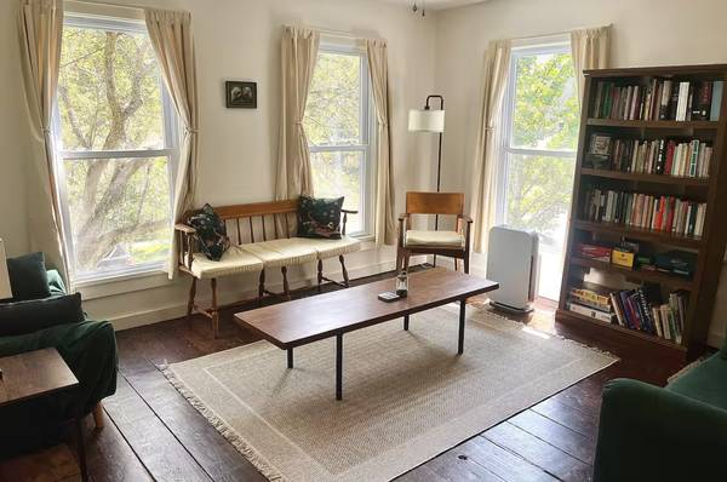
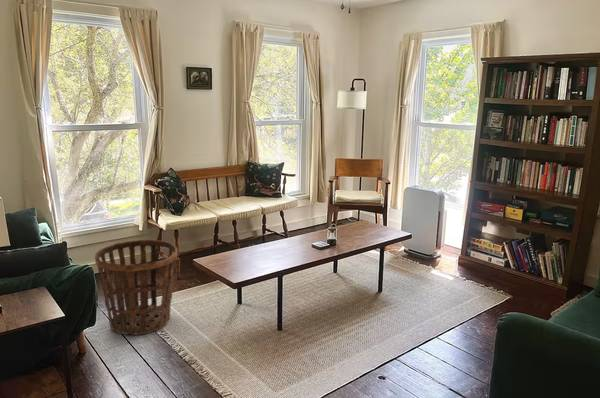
+ basket (138, 286)
